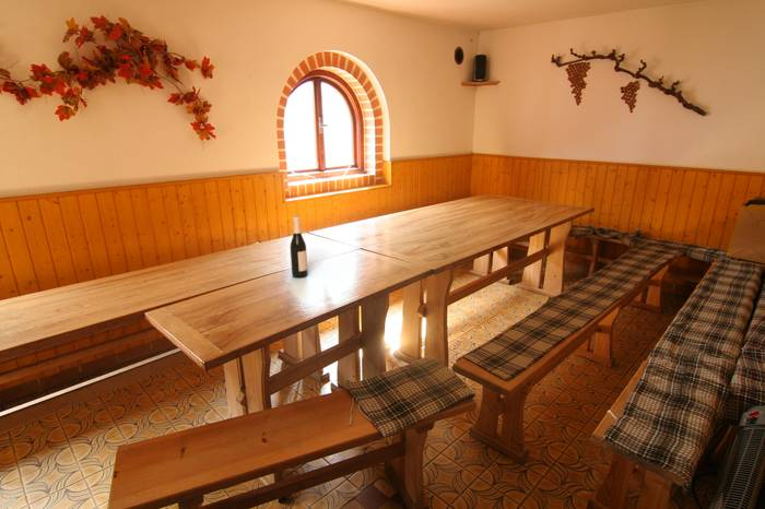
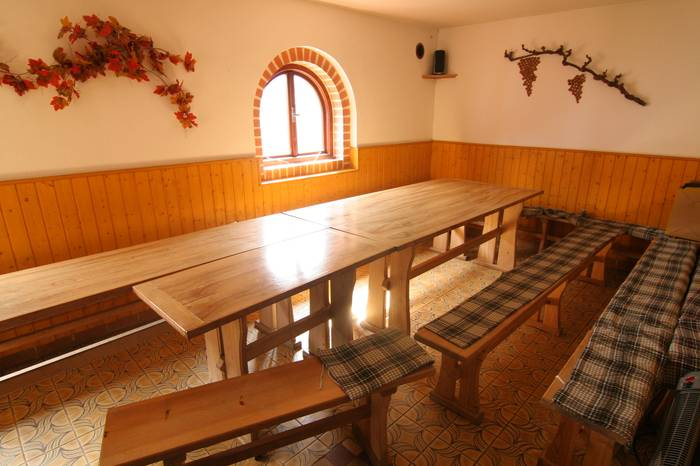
- wine bottle (297, 246)
